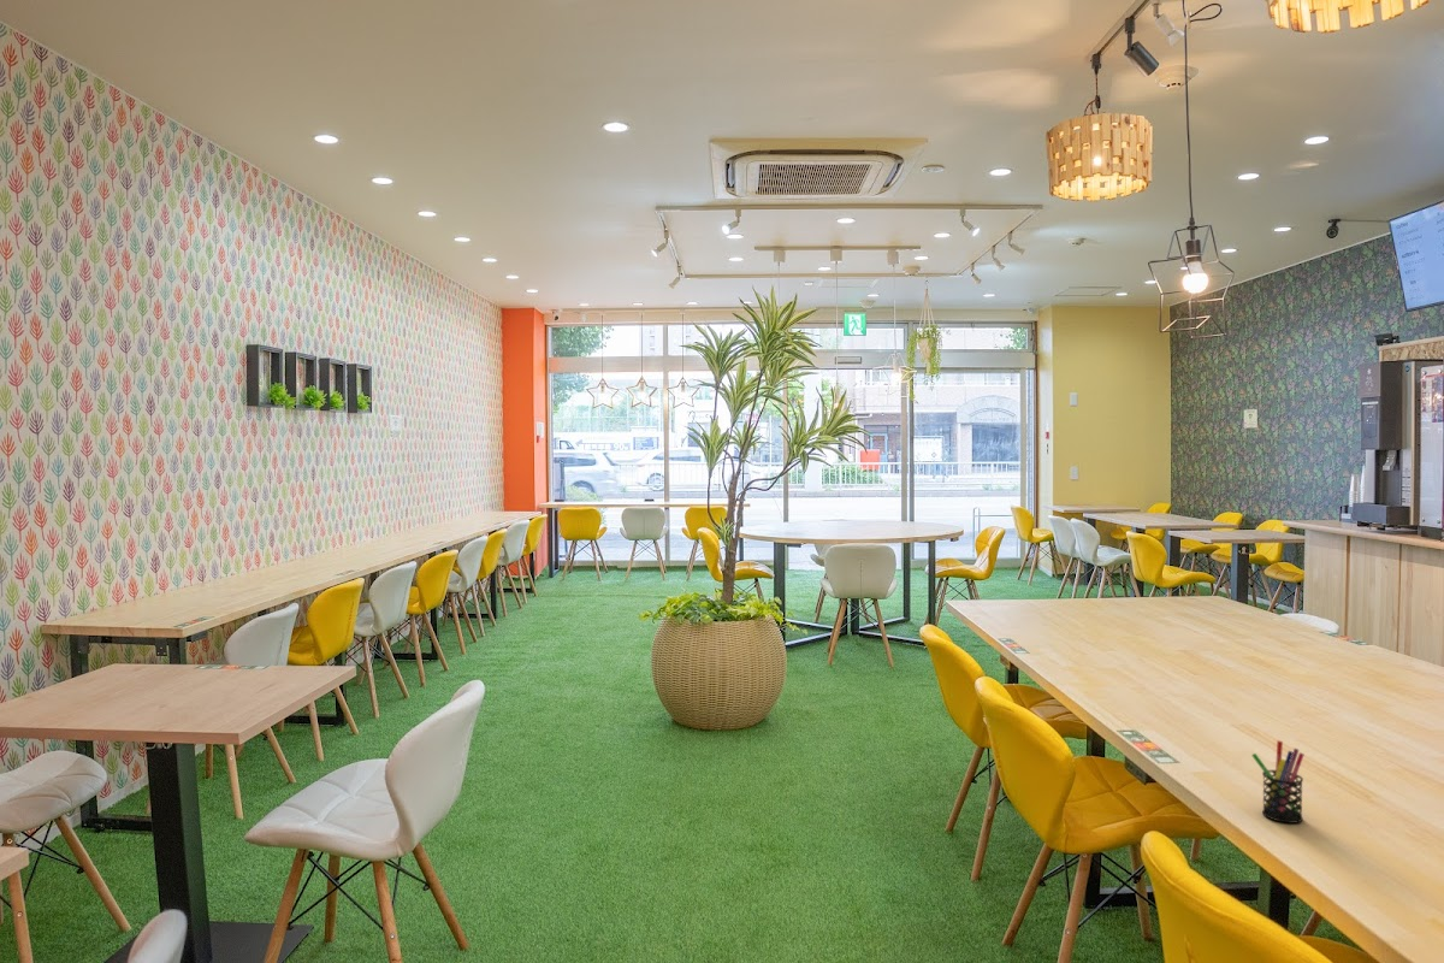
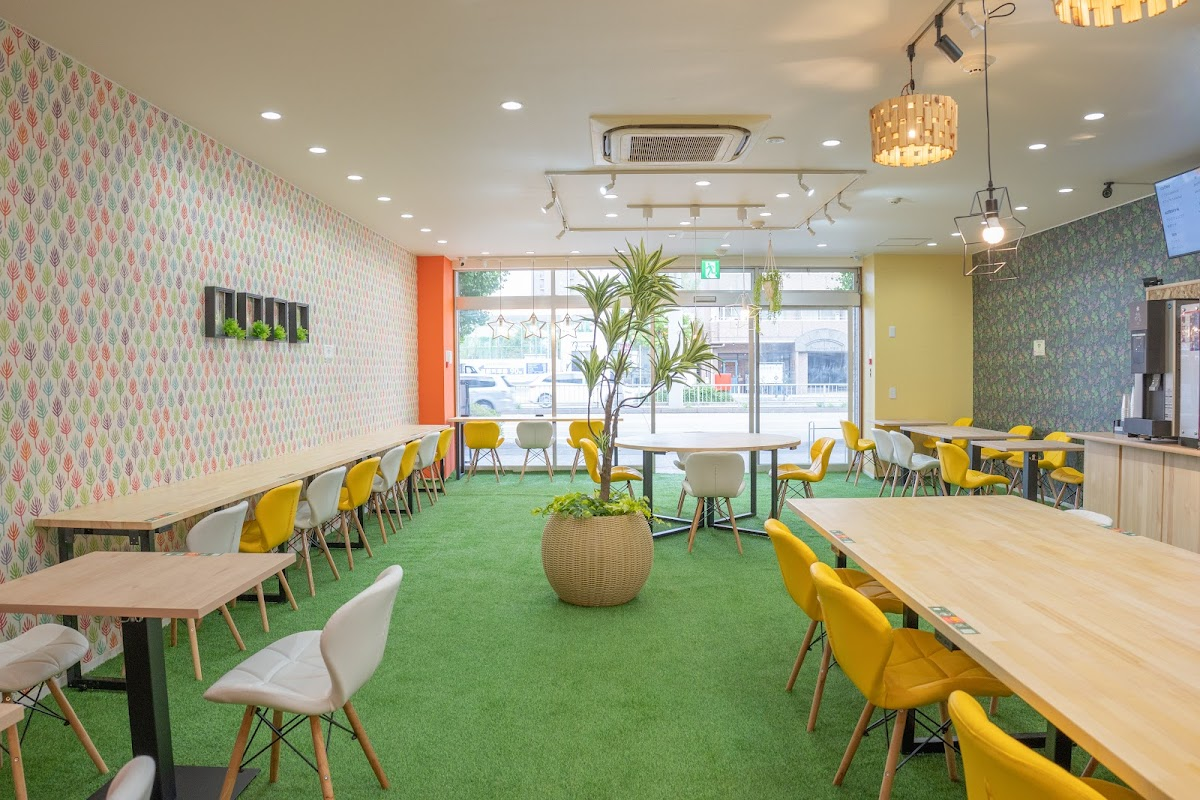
- pen holder (1277, 779)
